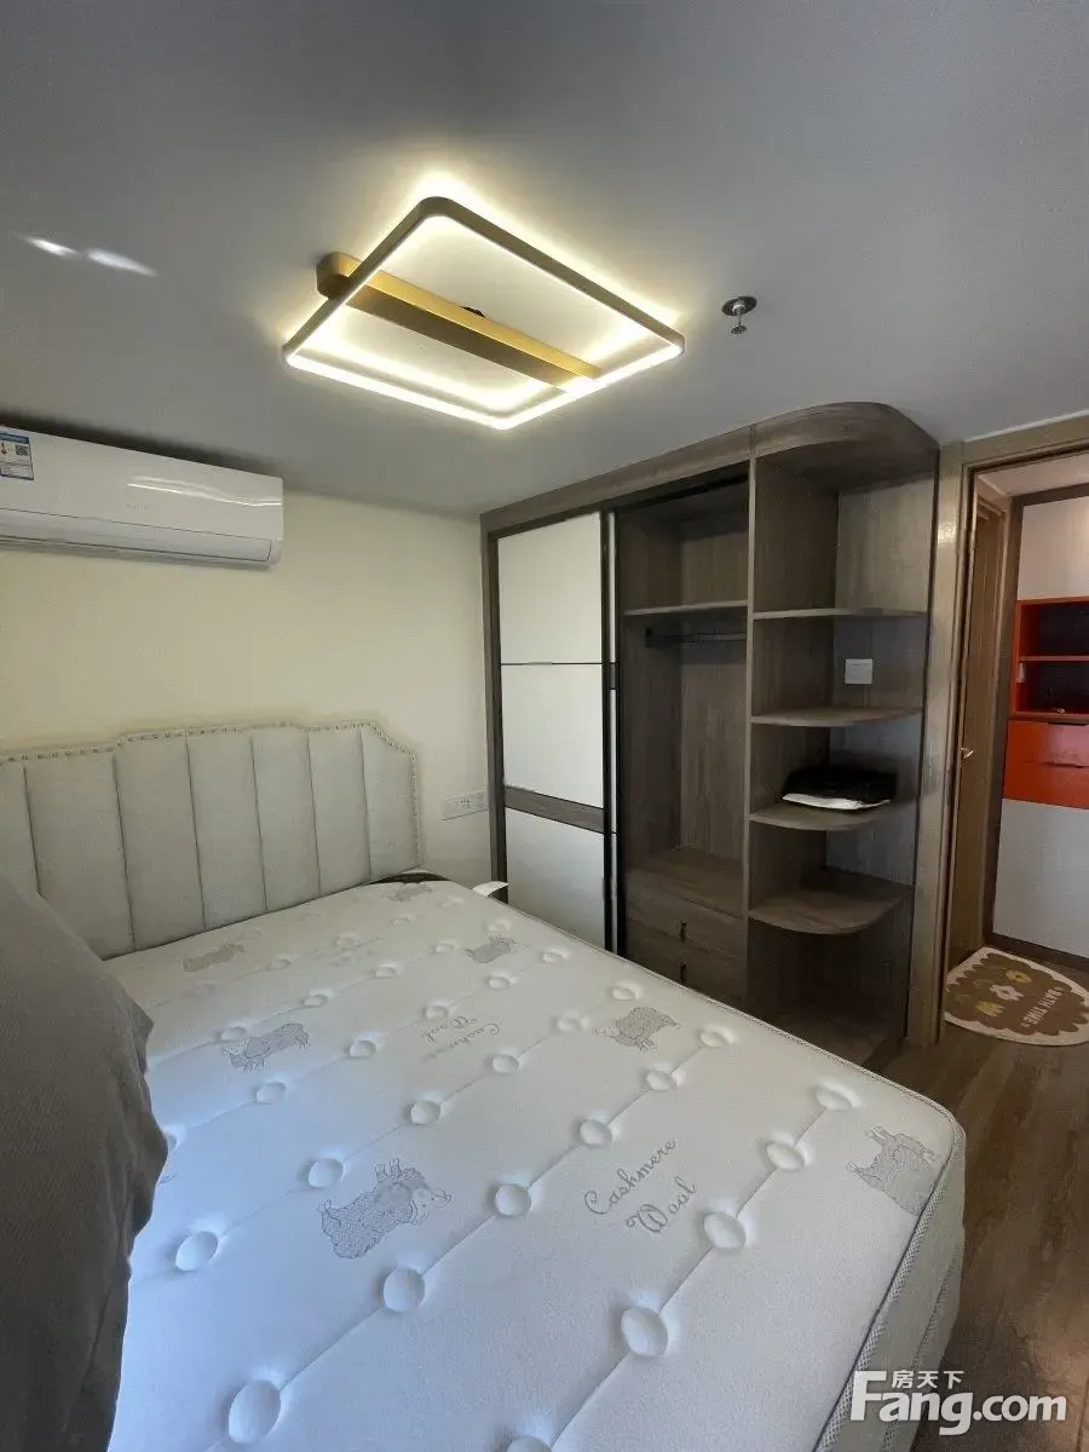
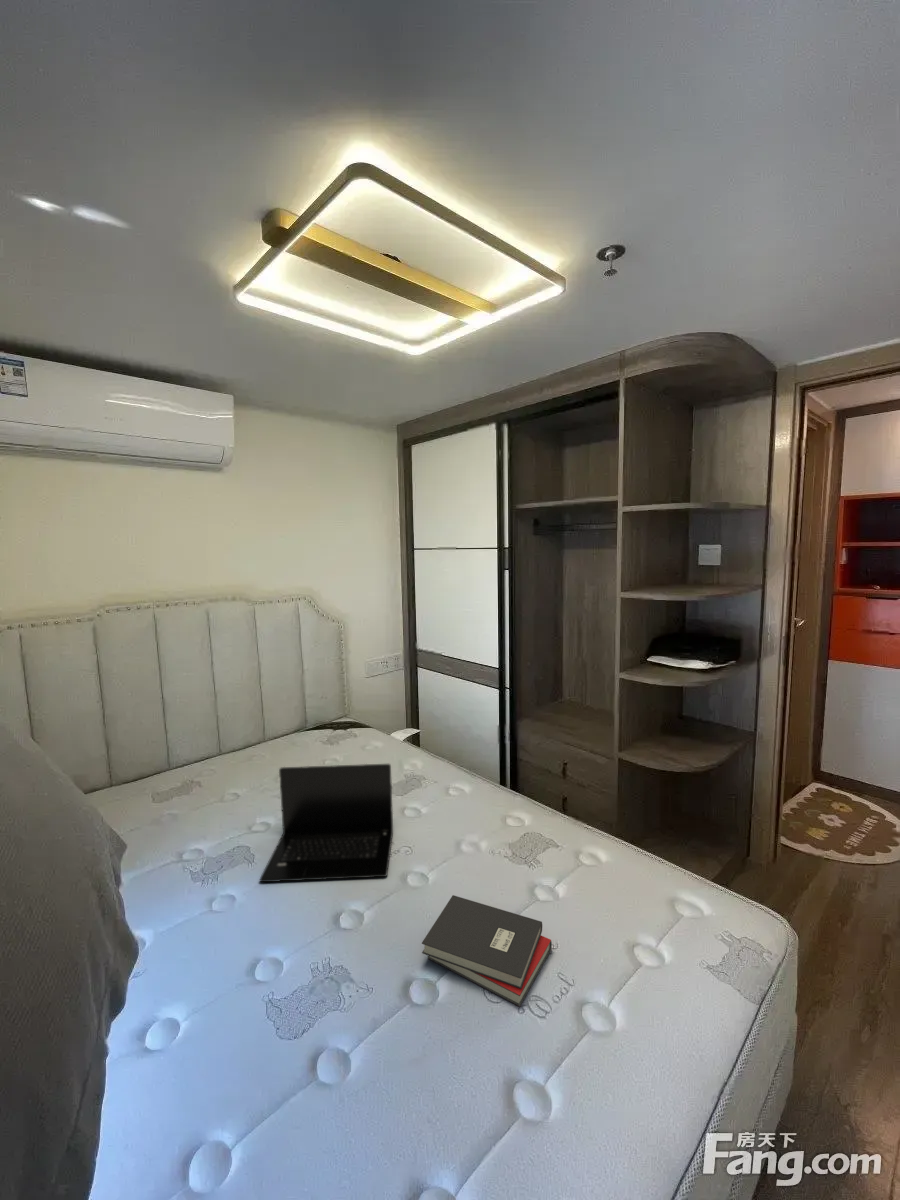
+ laptop (329, 819)
+ hardback book (484, 942)
